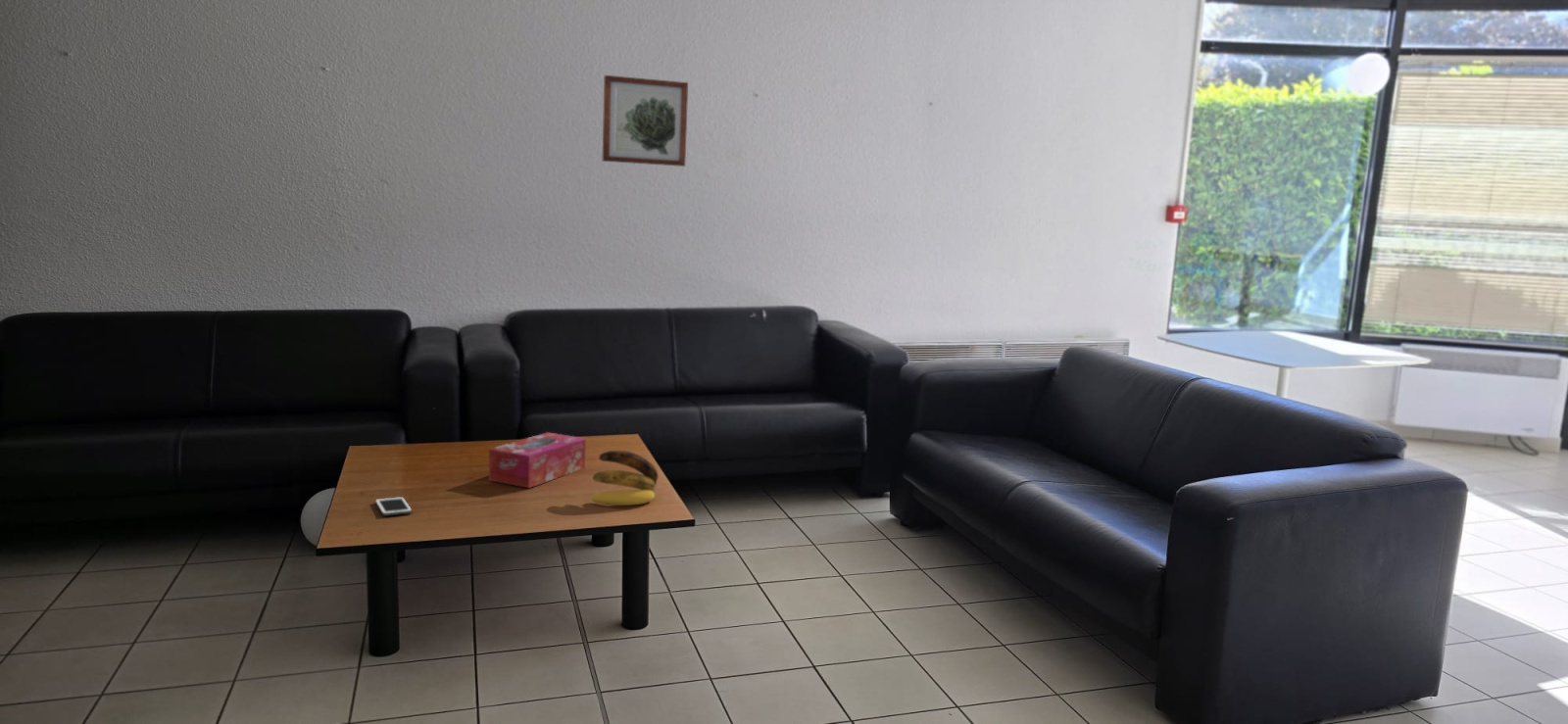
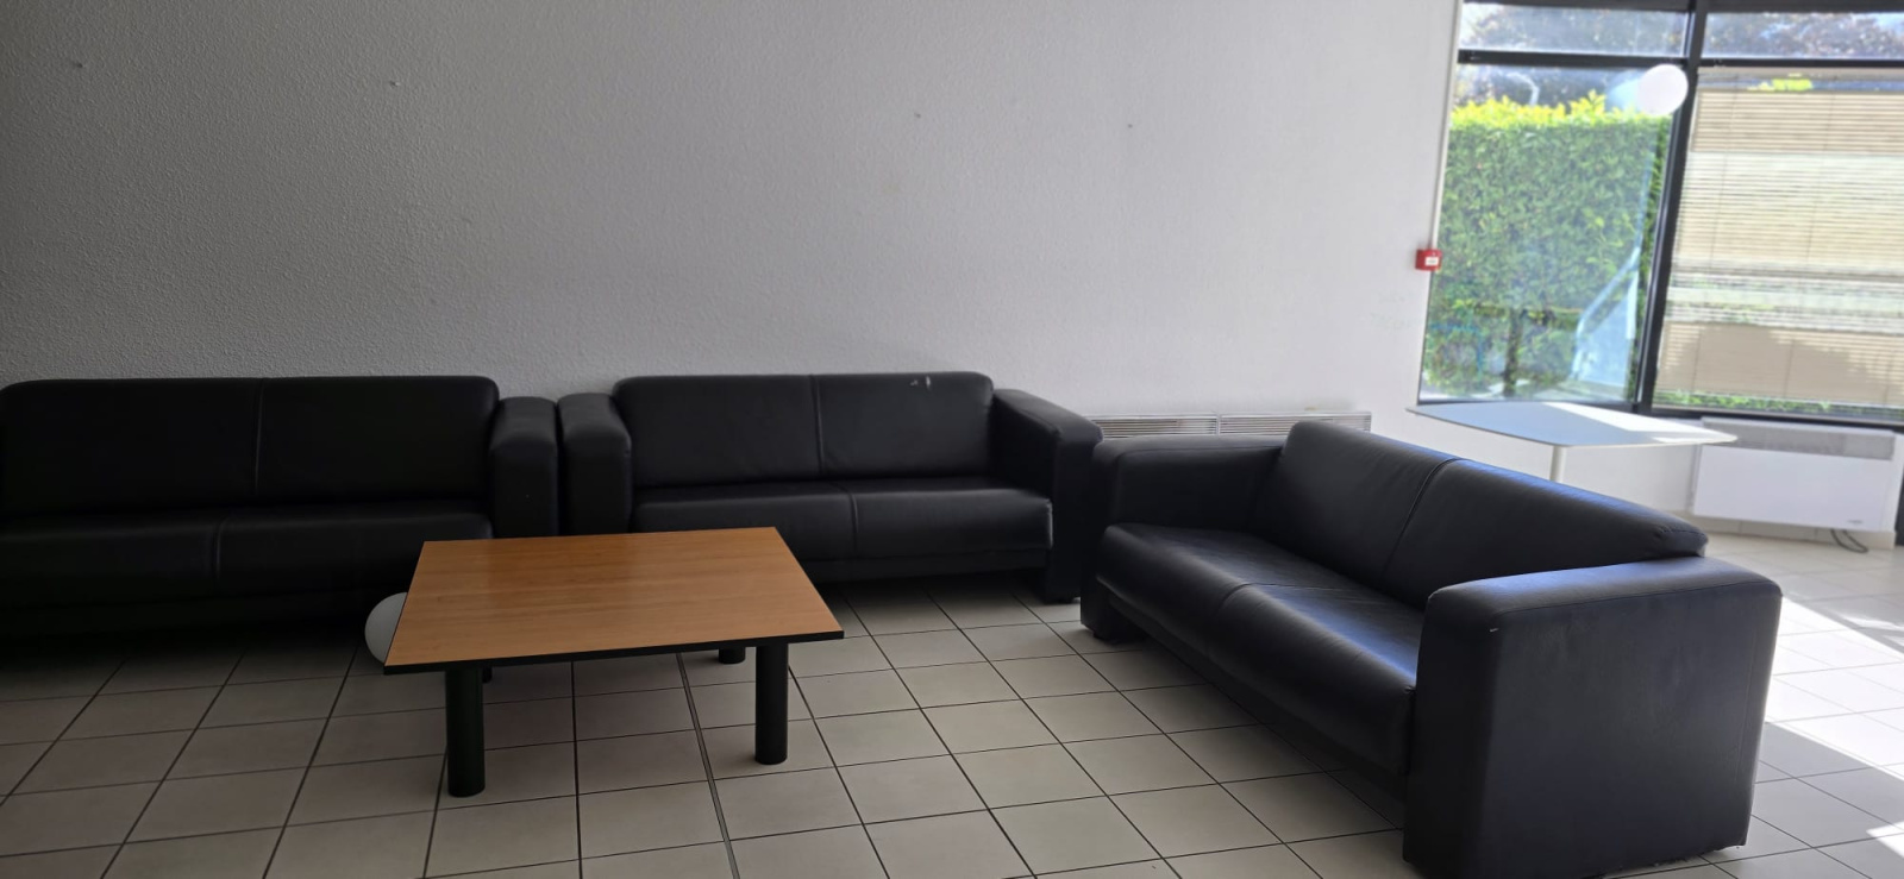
- cell phone (393, 506)
- banana (624, 475)
- wall art (645, 121)
- tissue box (538, 459)
